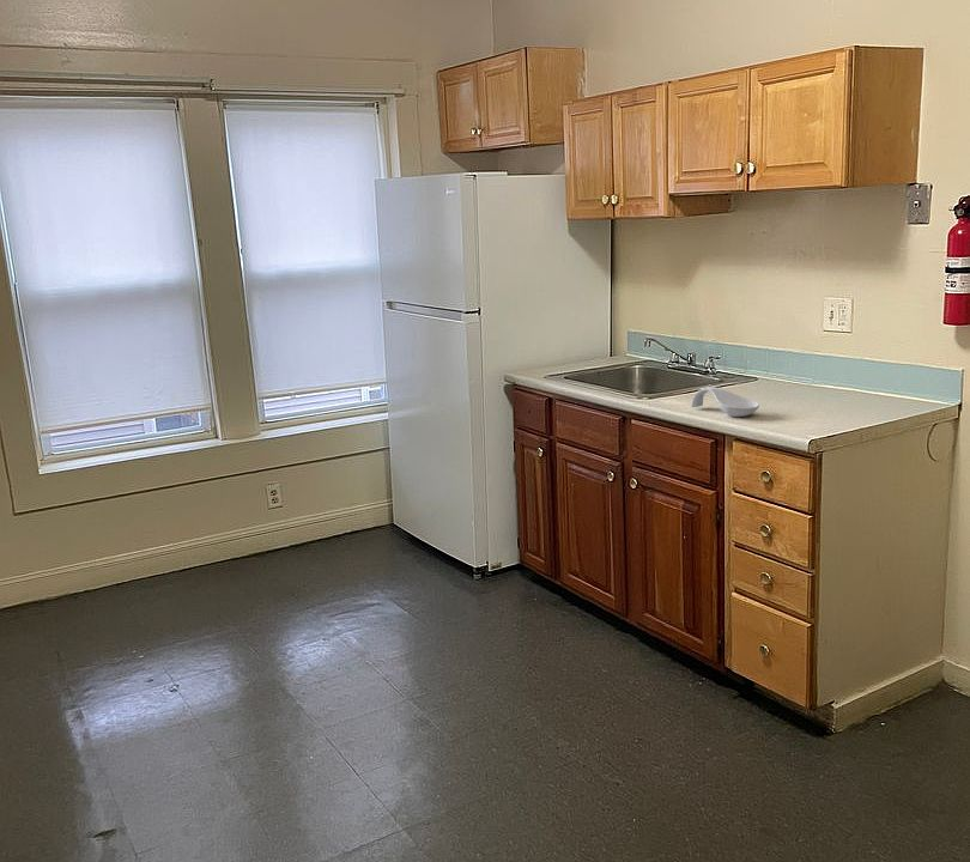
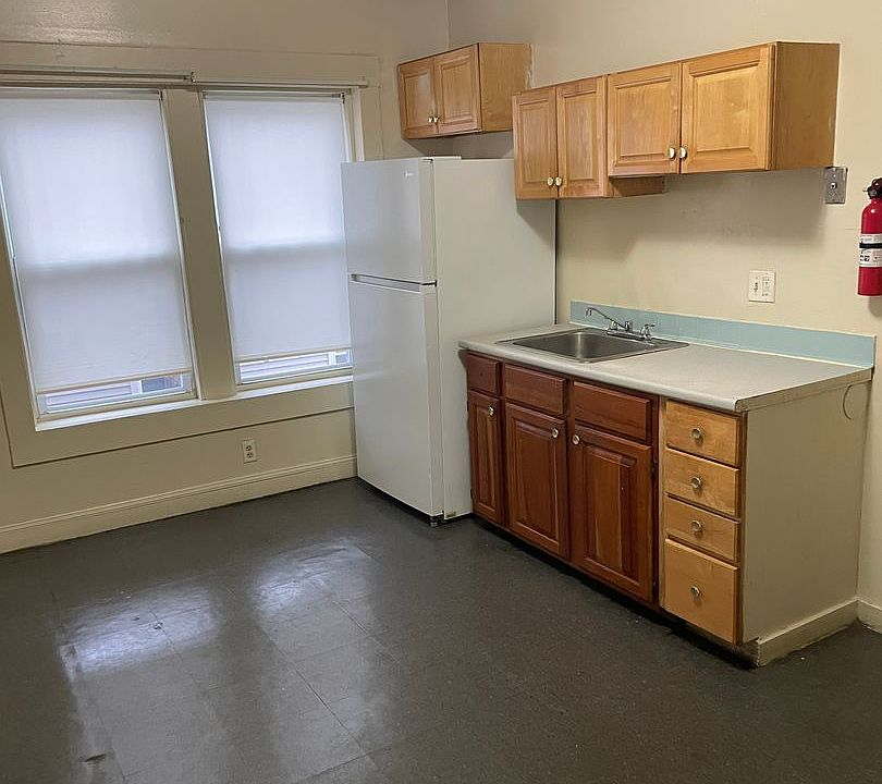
- spoon rest (723, 401)
